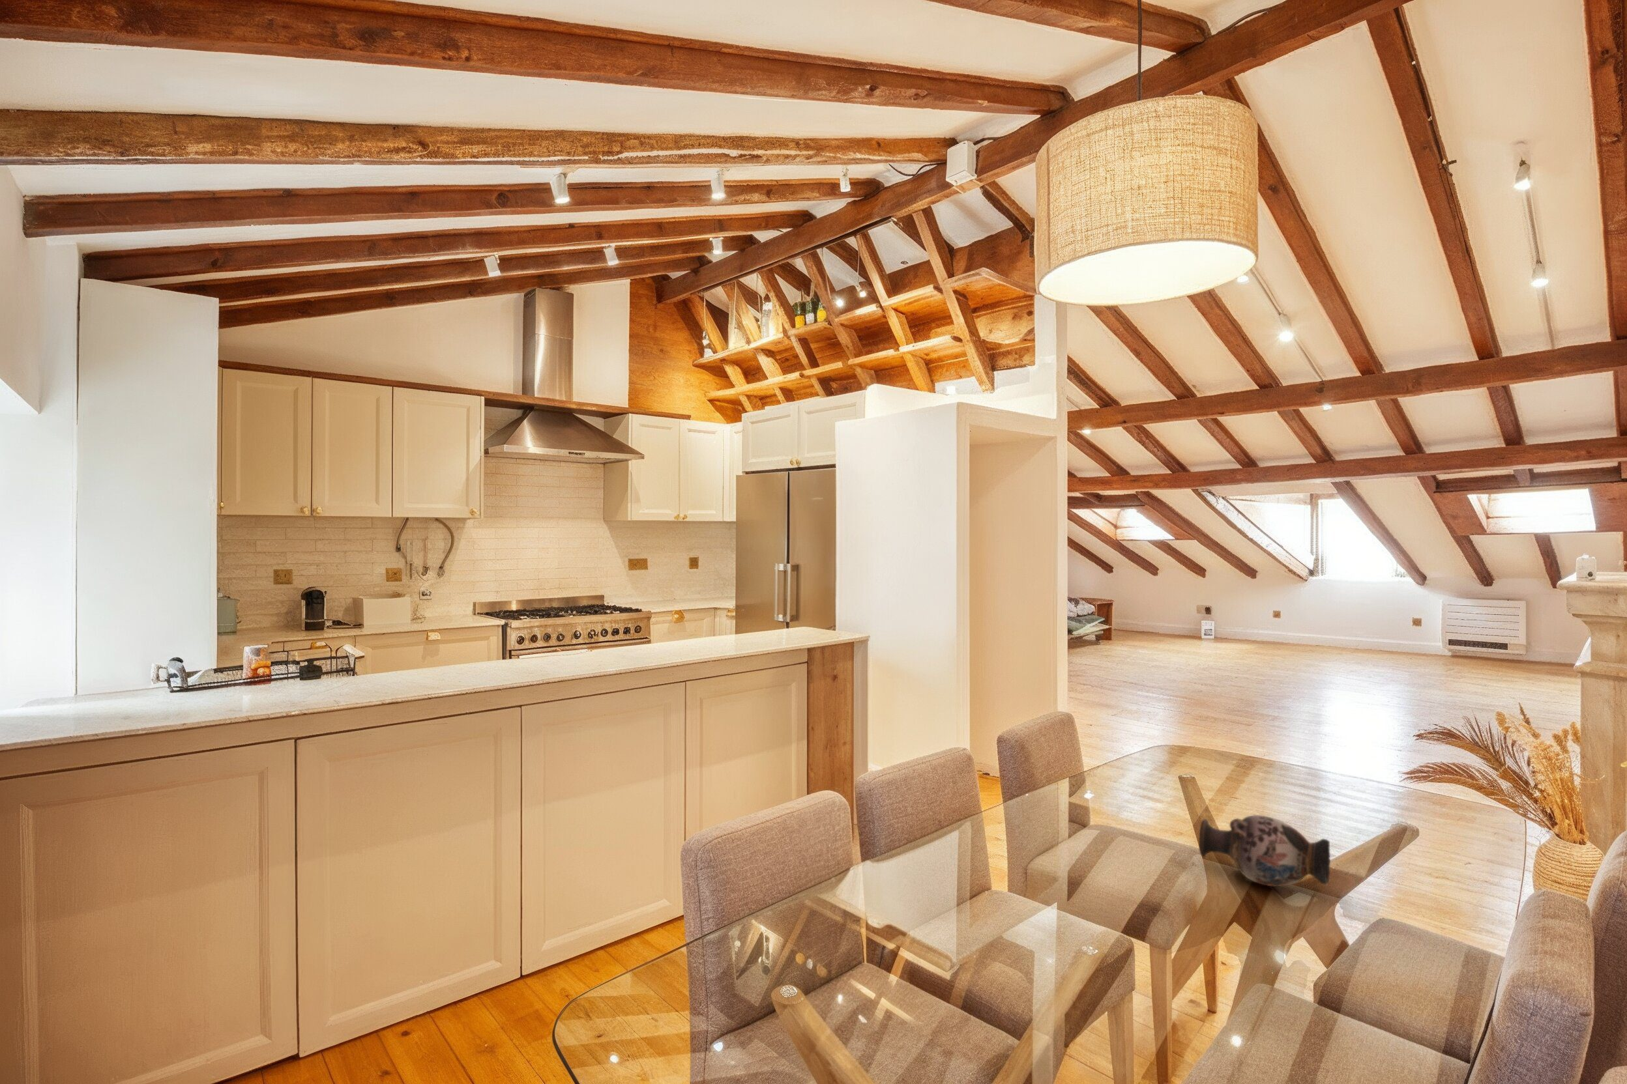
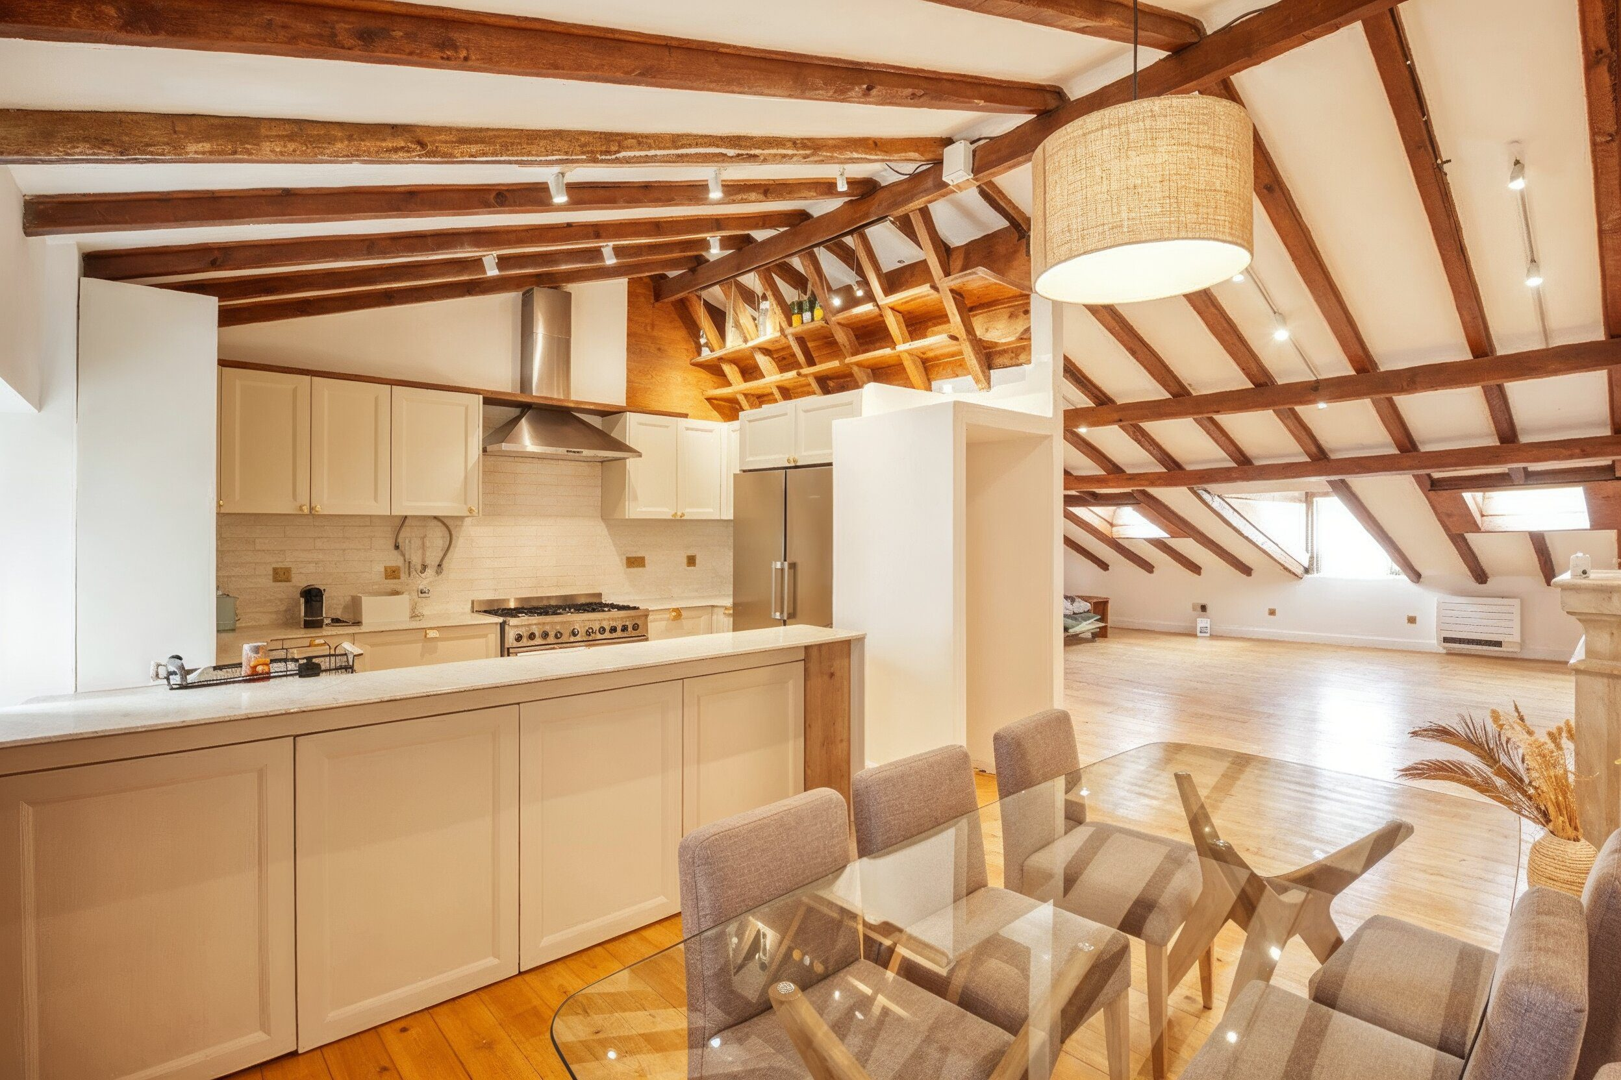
- decorative vase (1263, 849)
